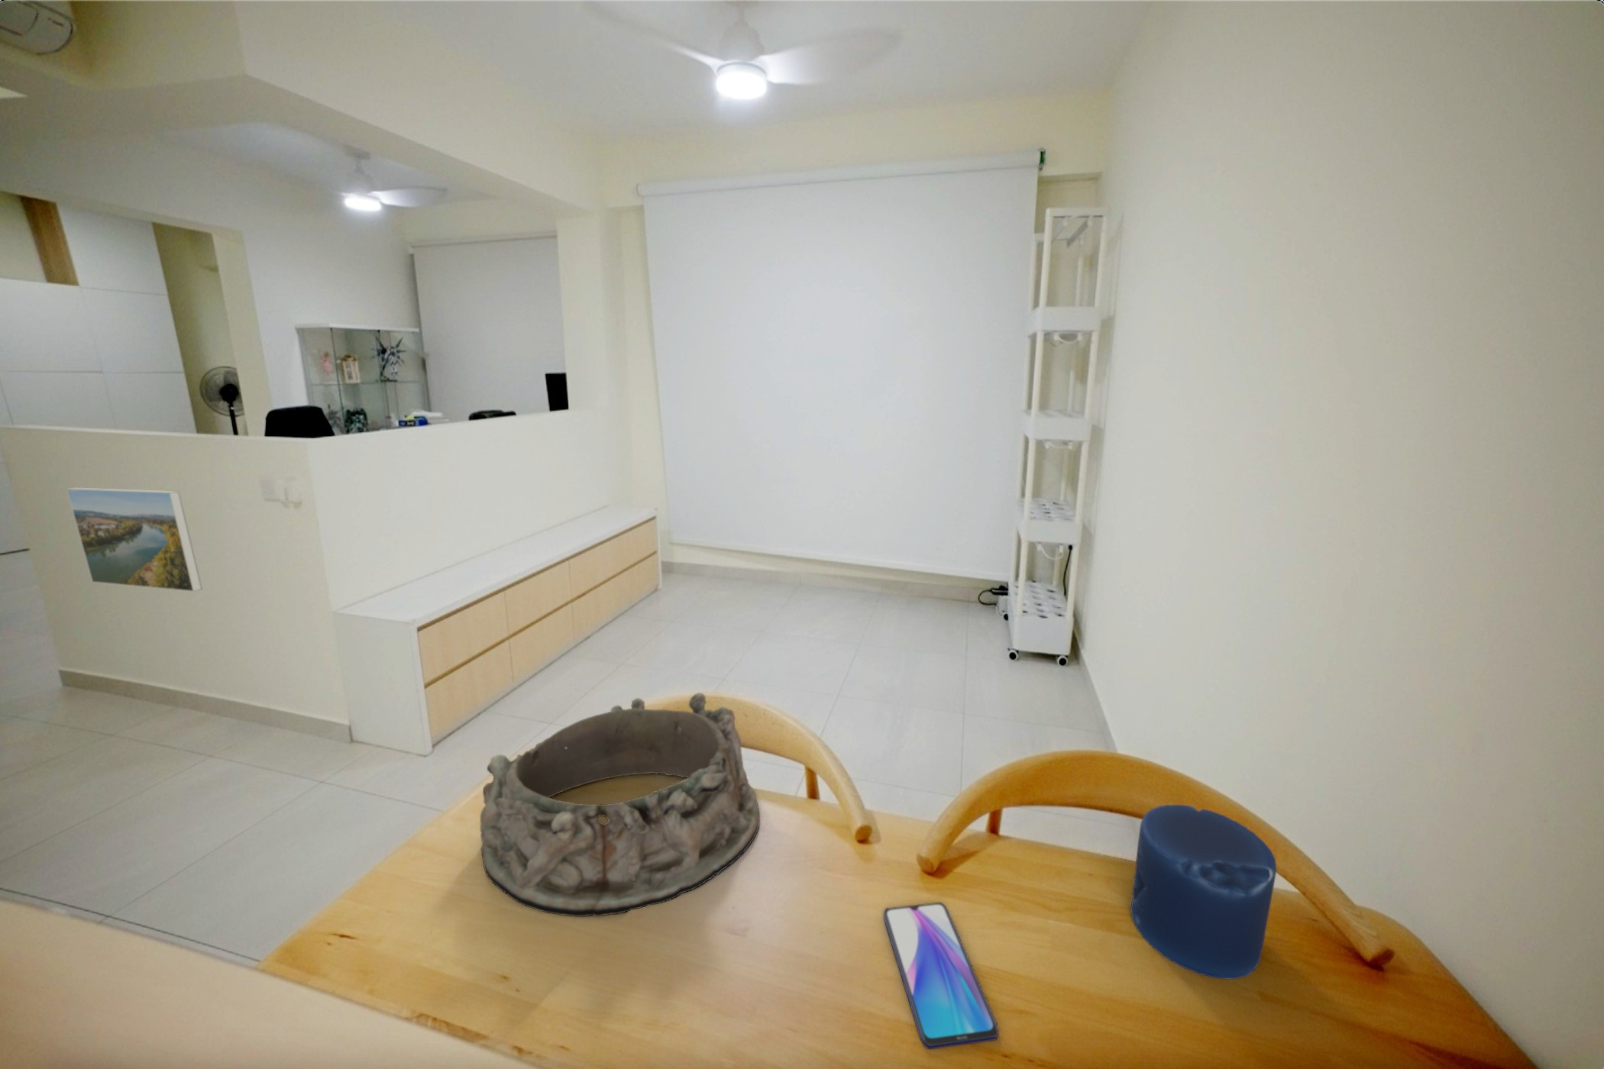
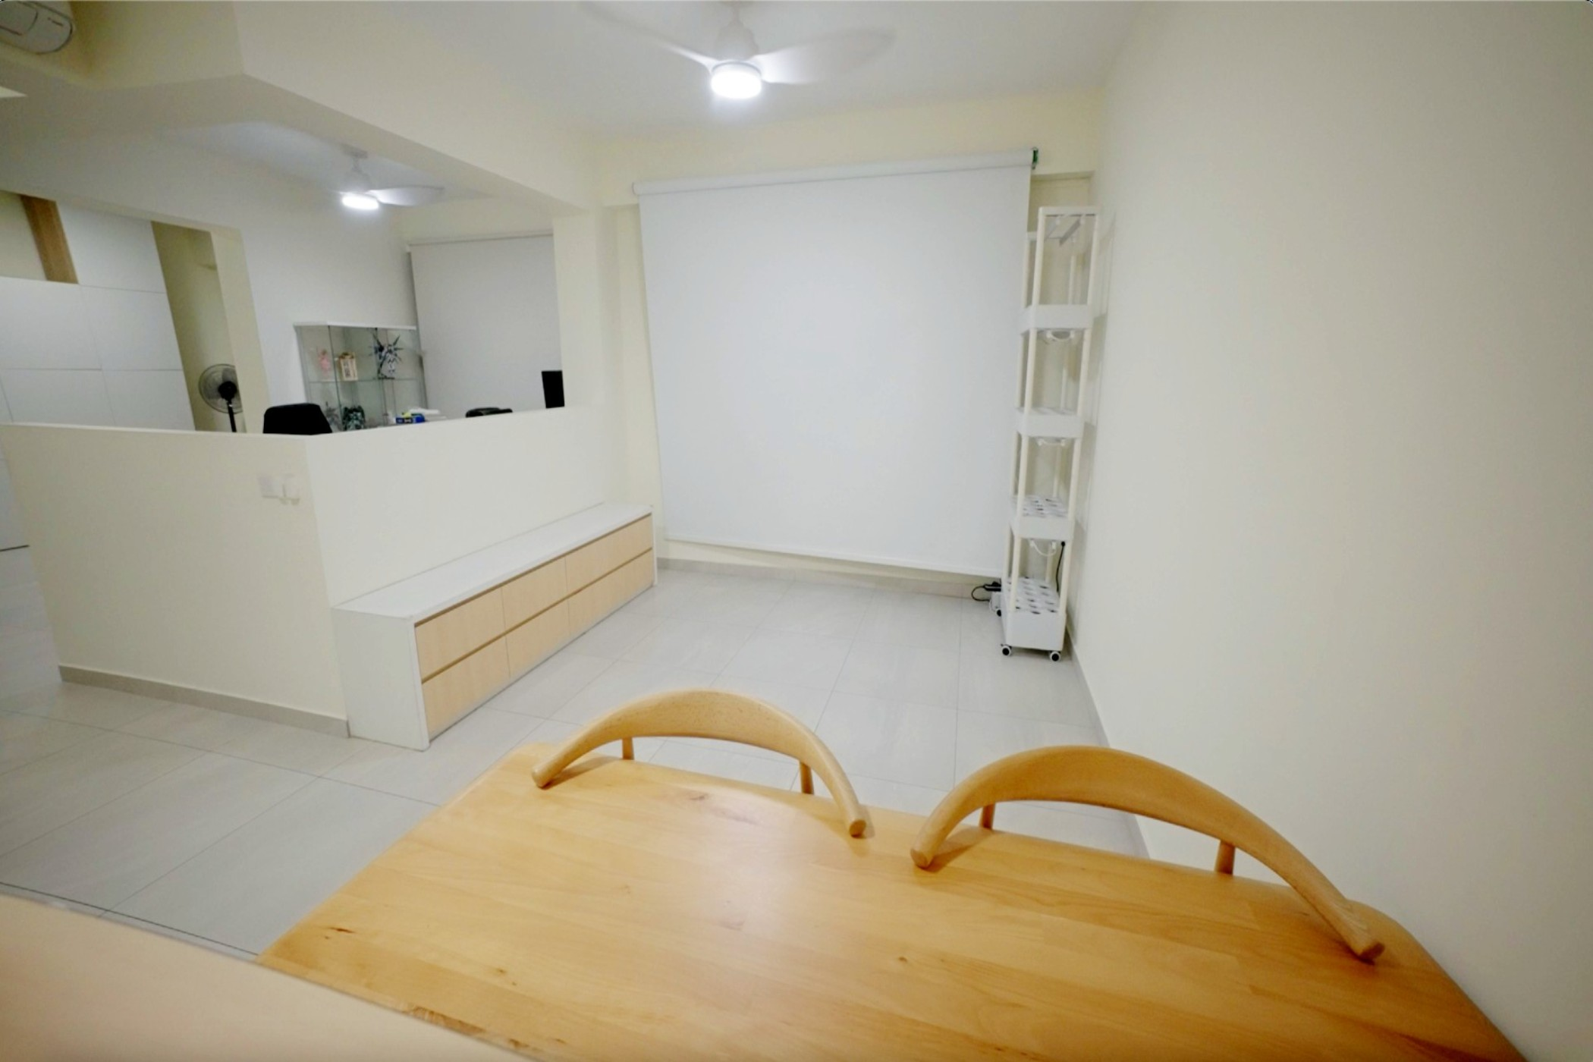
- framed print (134, 538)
- candle (1198, 885)
- smartphone (934, 966)
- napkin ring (625, 776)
